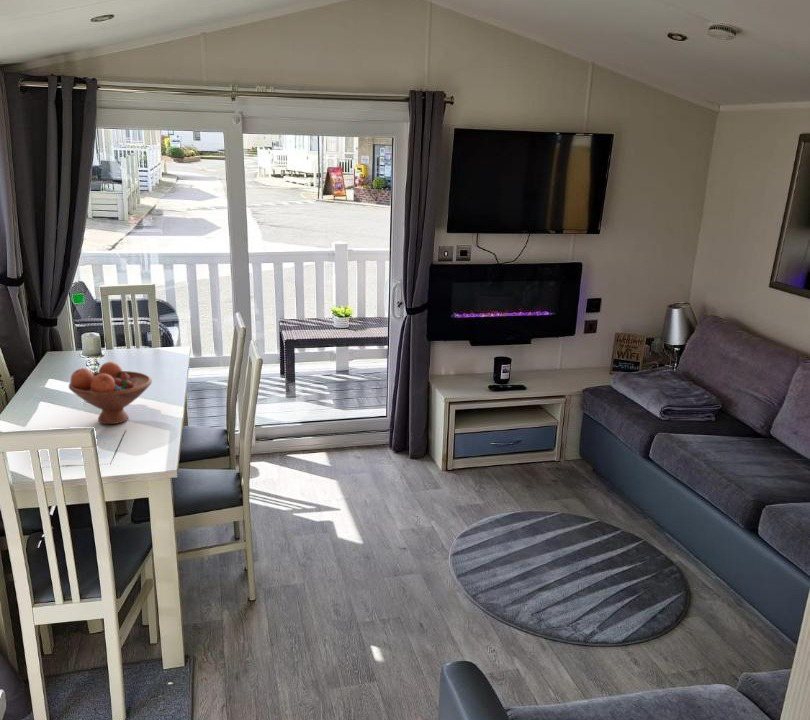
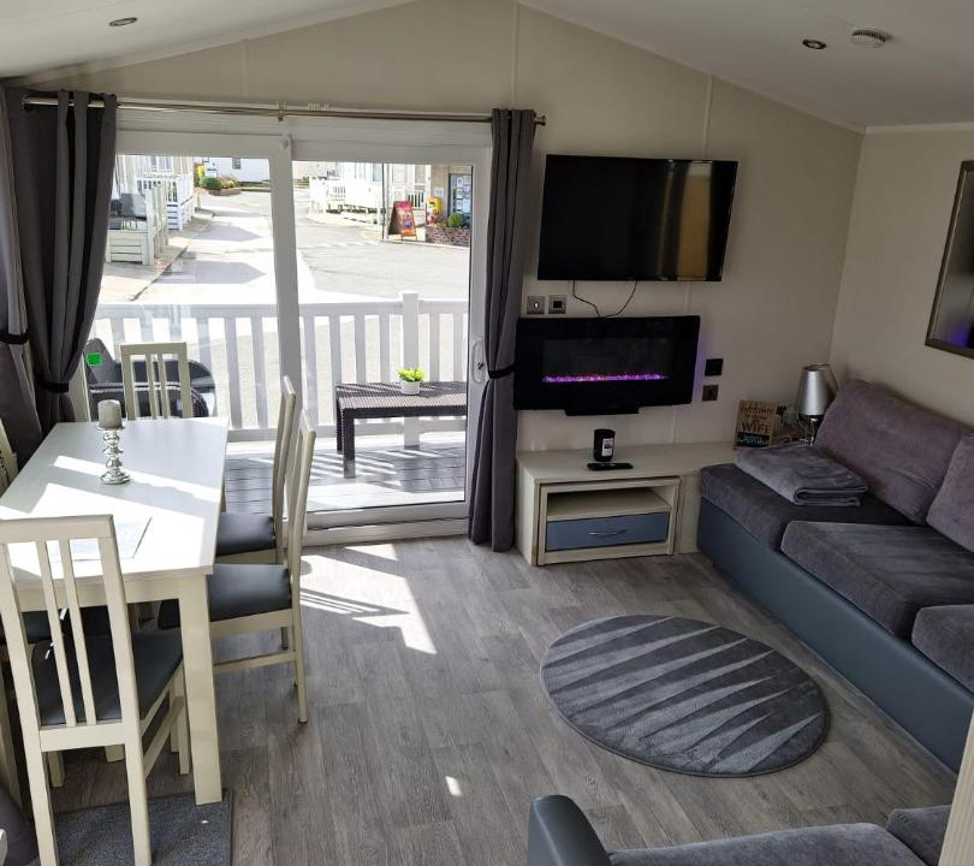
- fruit bowl (111, 393)
